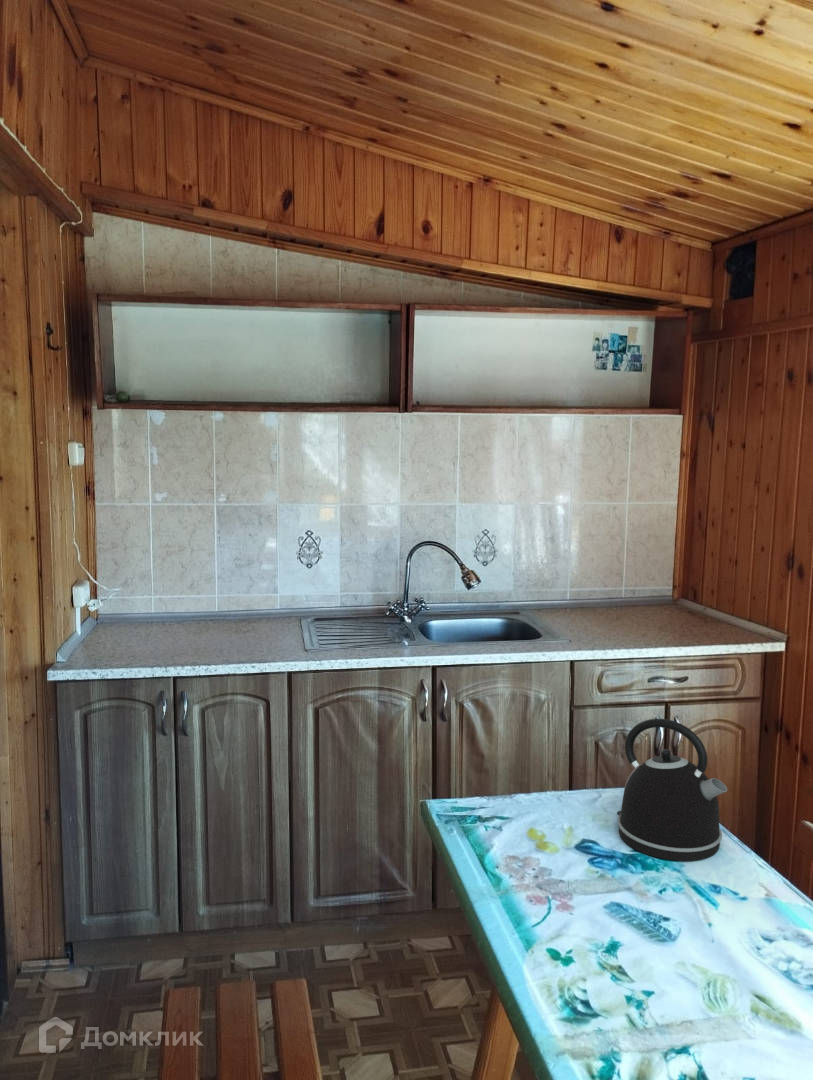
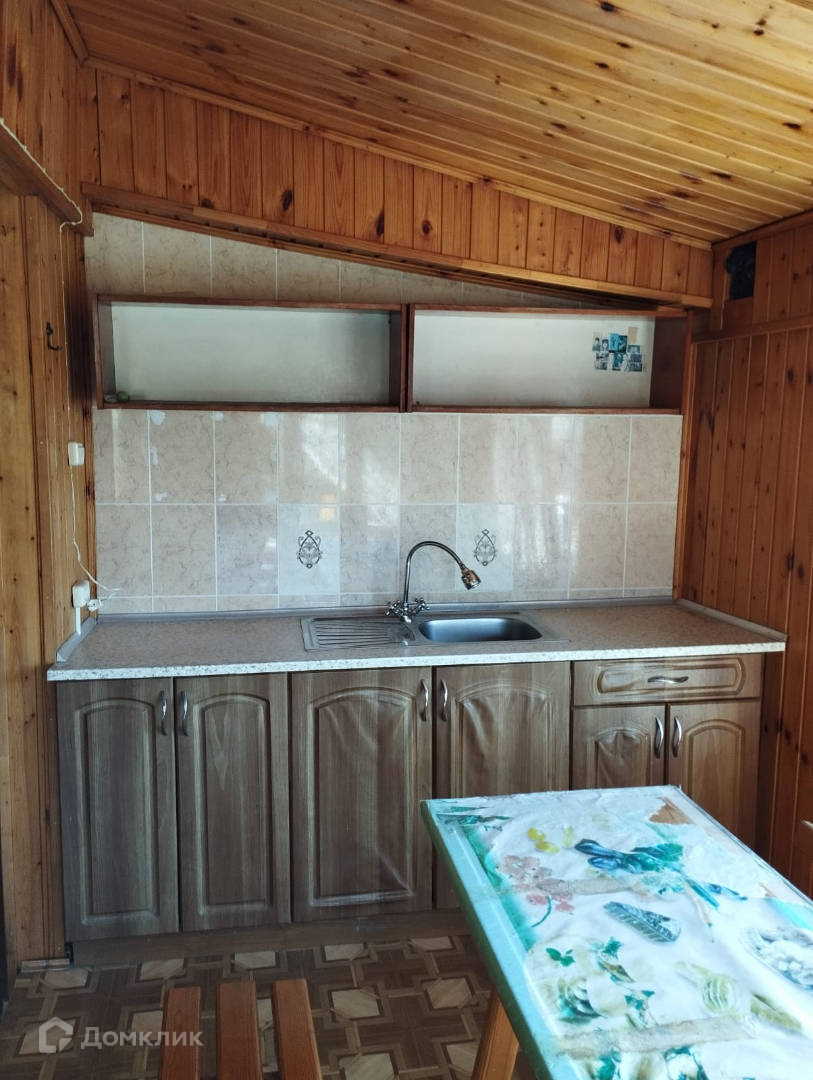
- kettle (670, 779)
